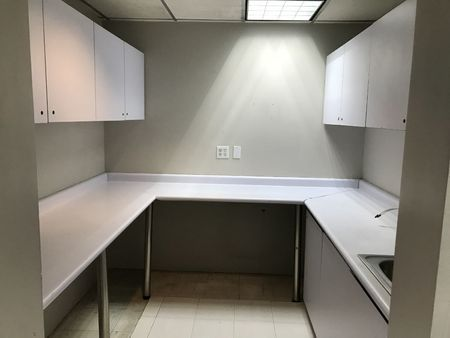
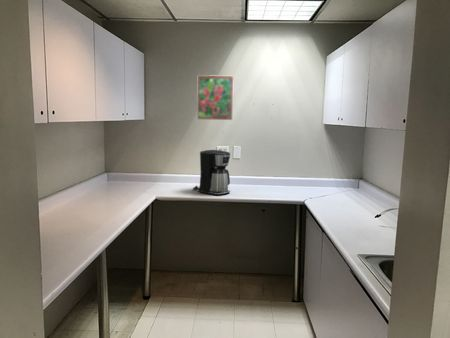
+ coffee maker (213, 170)
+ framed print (215, 98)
